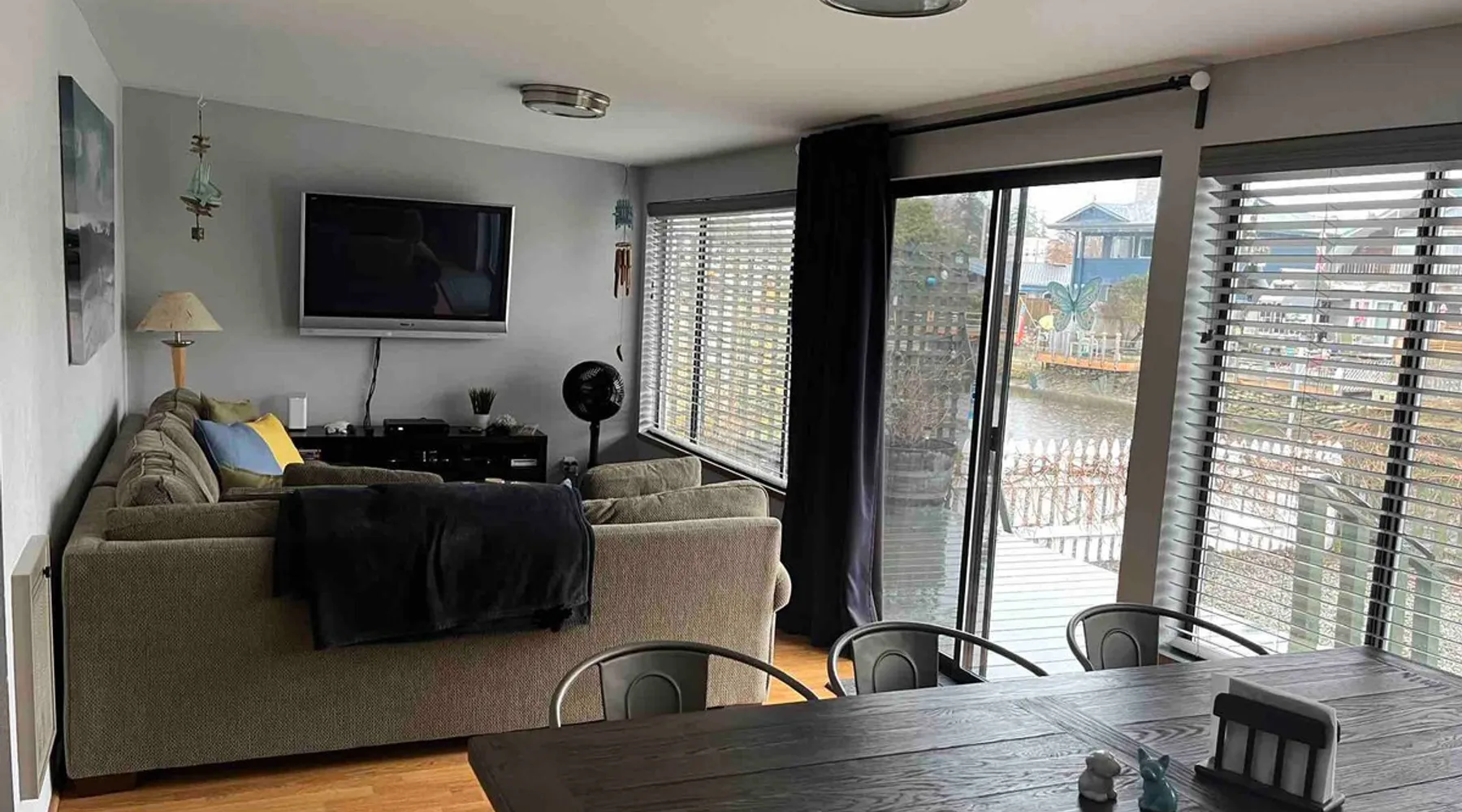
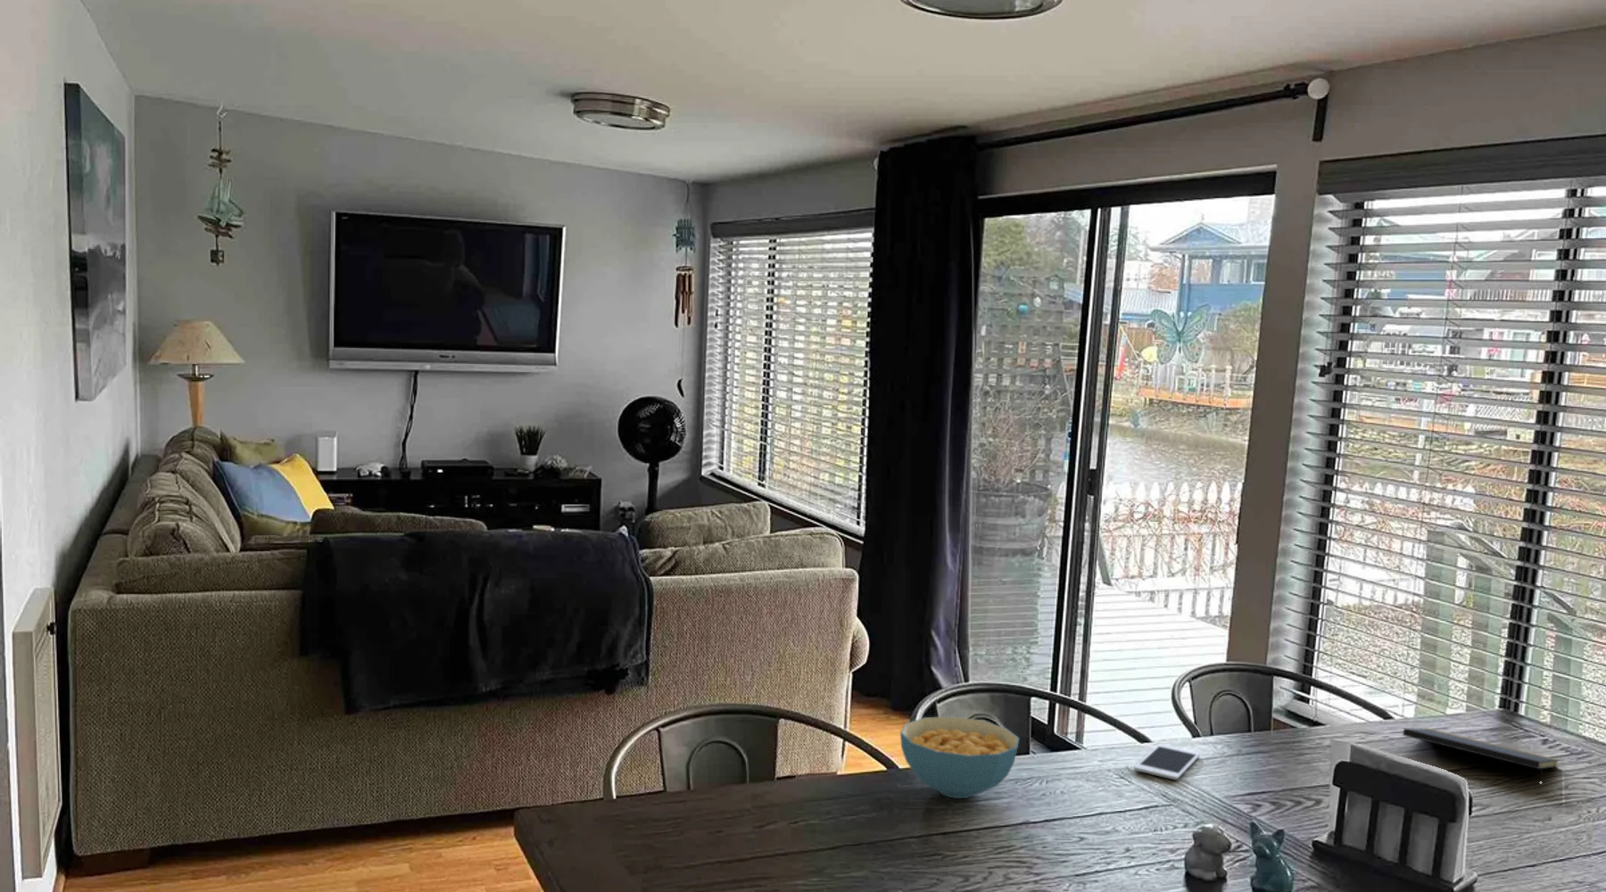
+ cell phone (1167, 761)
+ notepad (1480, 747)
+ cereal bowl (958, 762)
